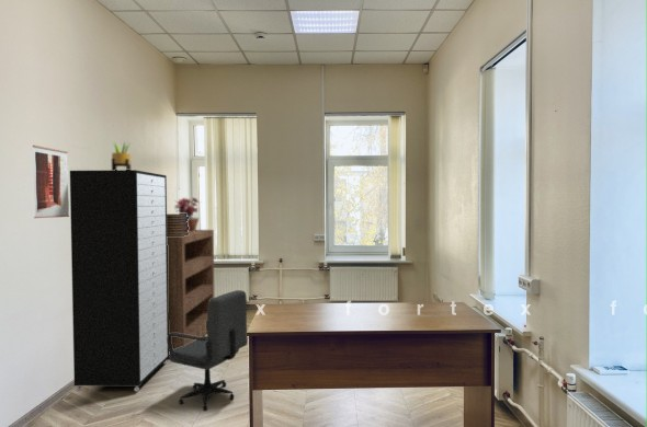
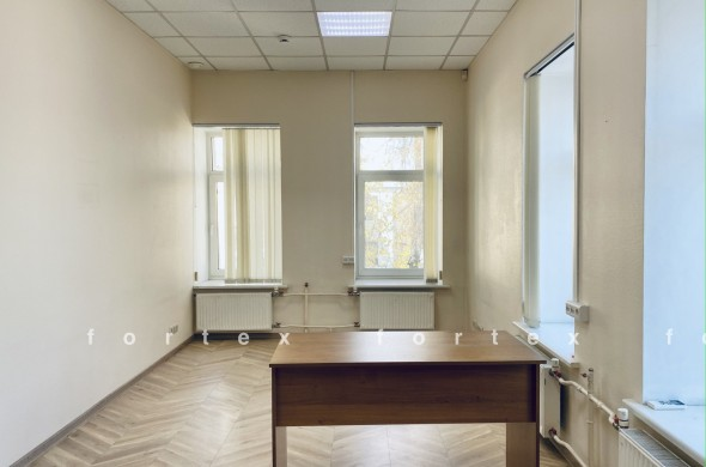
- potted plant (121, 155)
- wall art (52, 183)
- bookshelf (171, 286)
- storage cabinet (124, 275)
- office chair (207, 345)
- potted plant (188, 214)
- book stack (171, 224)
